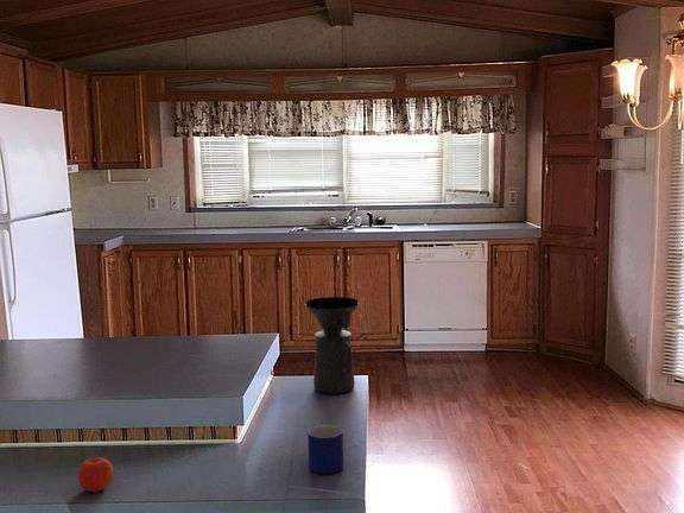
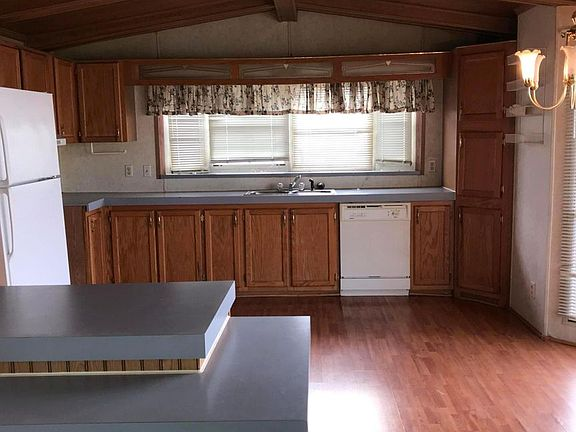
- apple (95, 474)
- coffee maker (332, 344)
- mug (322, 446)
